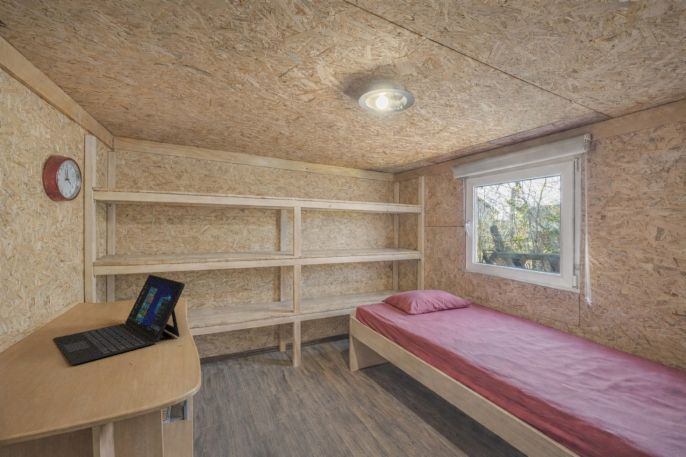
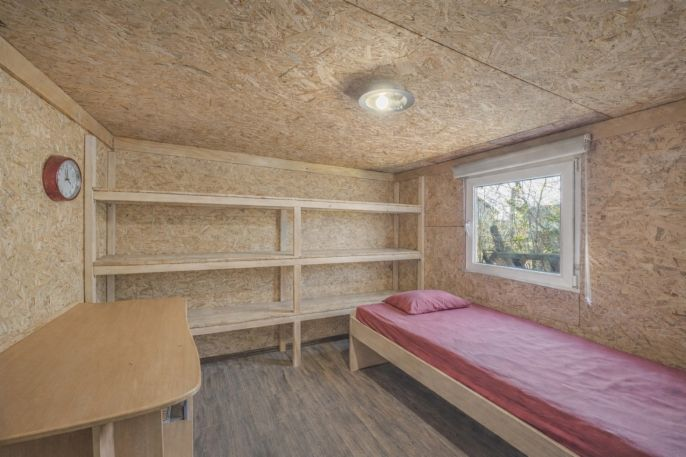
- laptop (129, 314)
